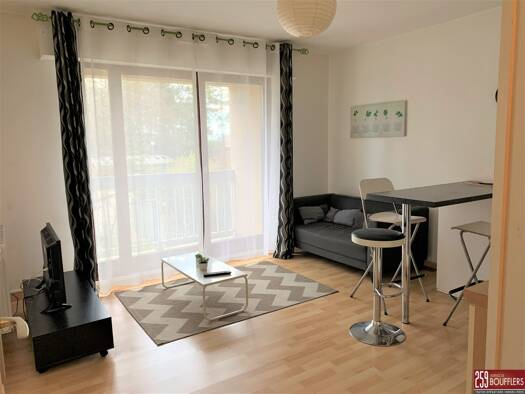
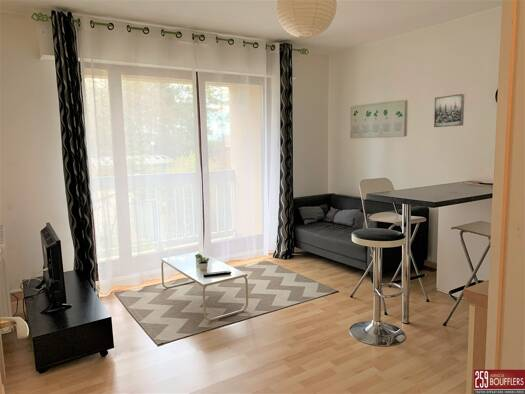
+ wall art (448, 111)
